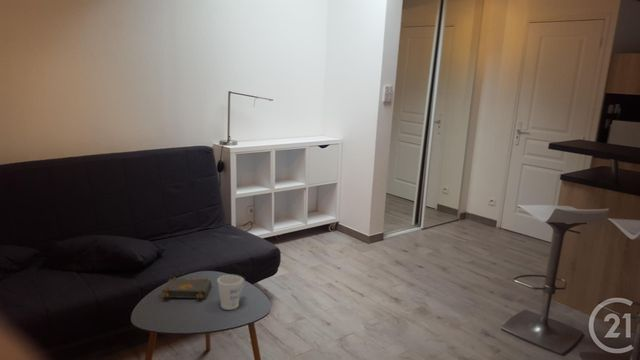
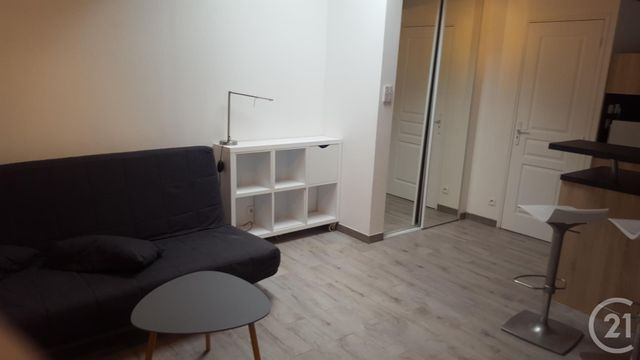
- book (187, 287)
- mug (232, 291)
